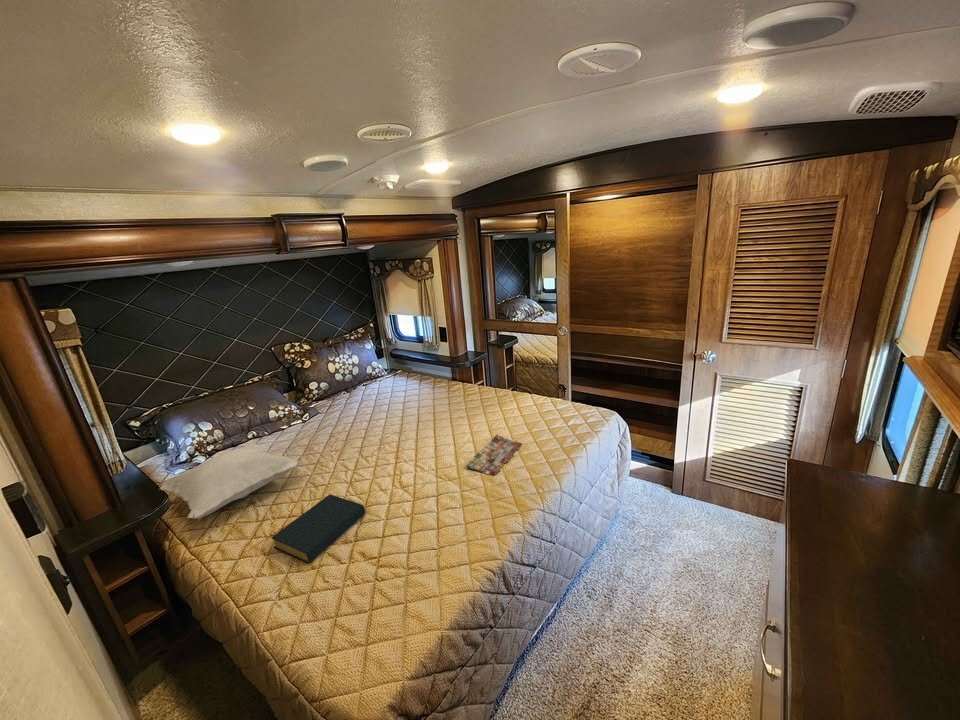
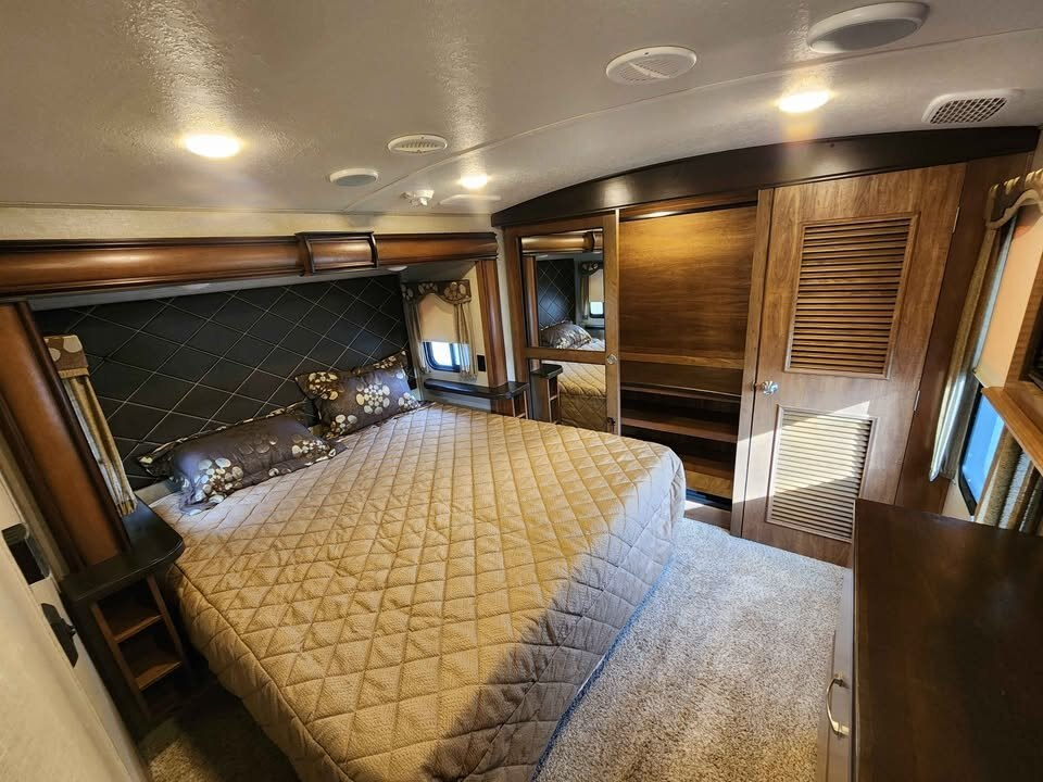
- magazine (496, 453)
- hardback book (320, 525)
- cushion (231, 475)
